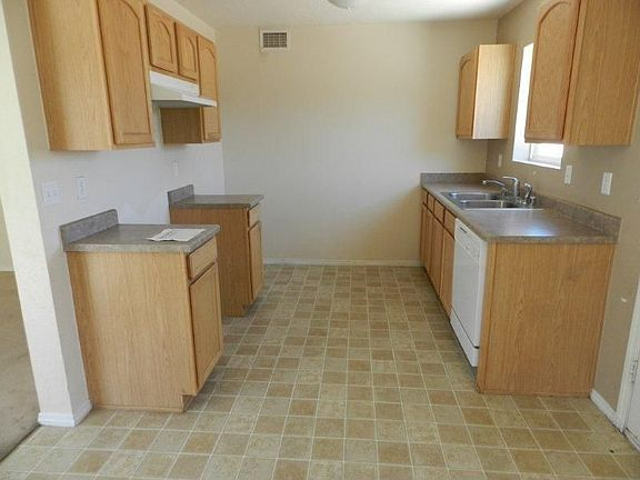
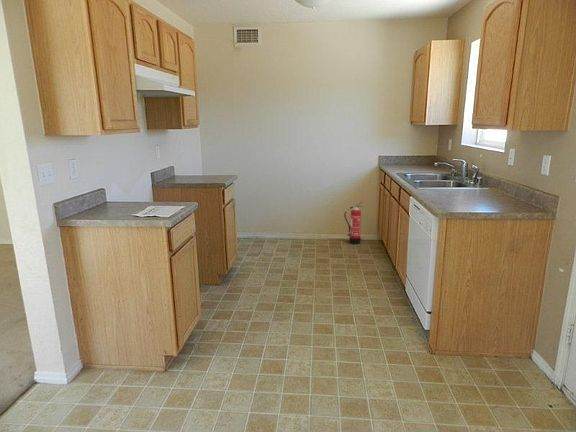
+ fire extinguisher (353, 222)
